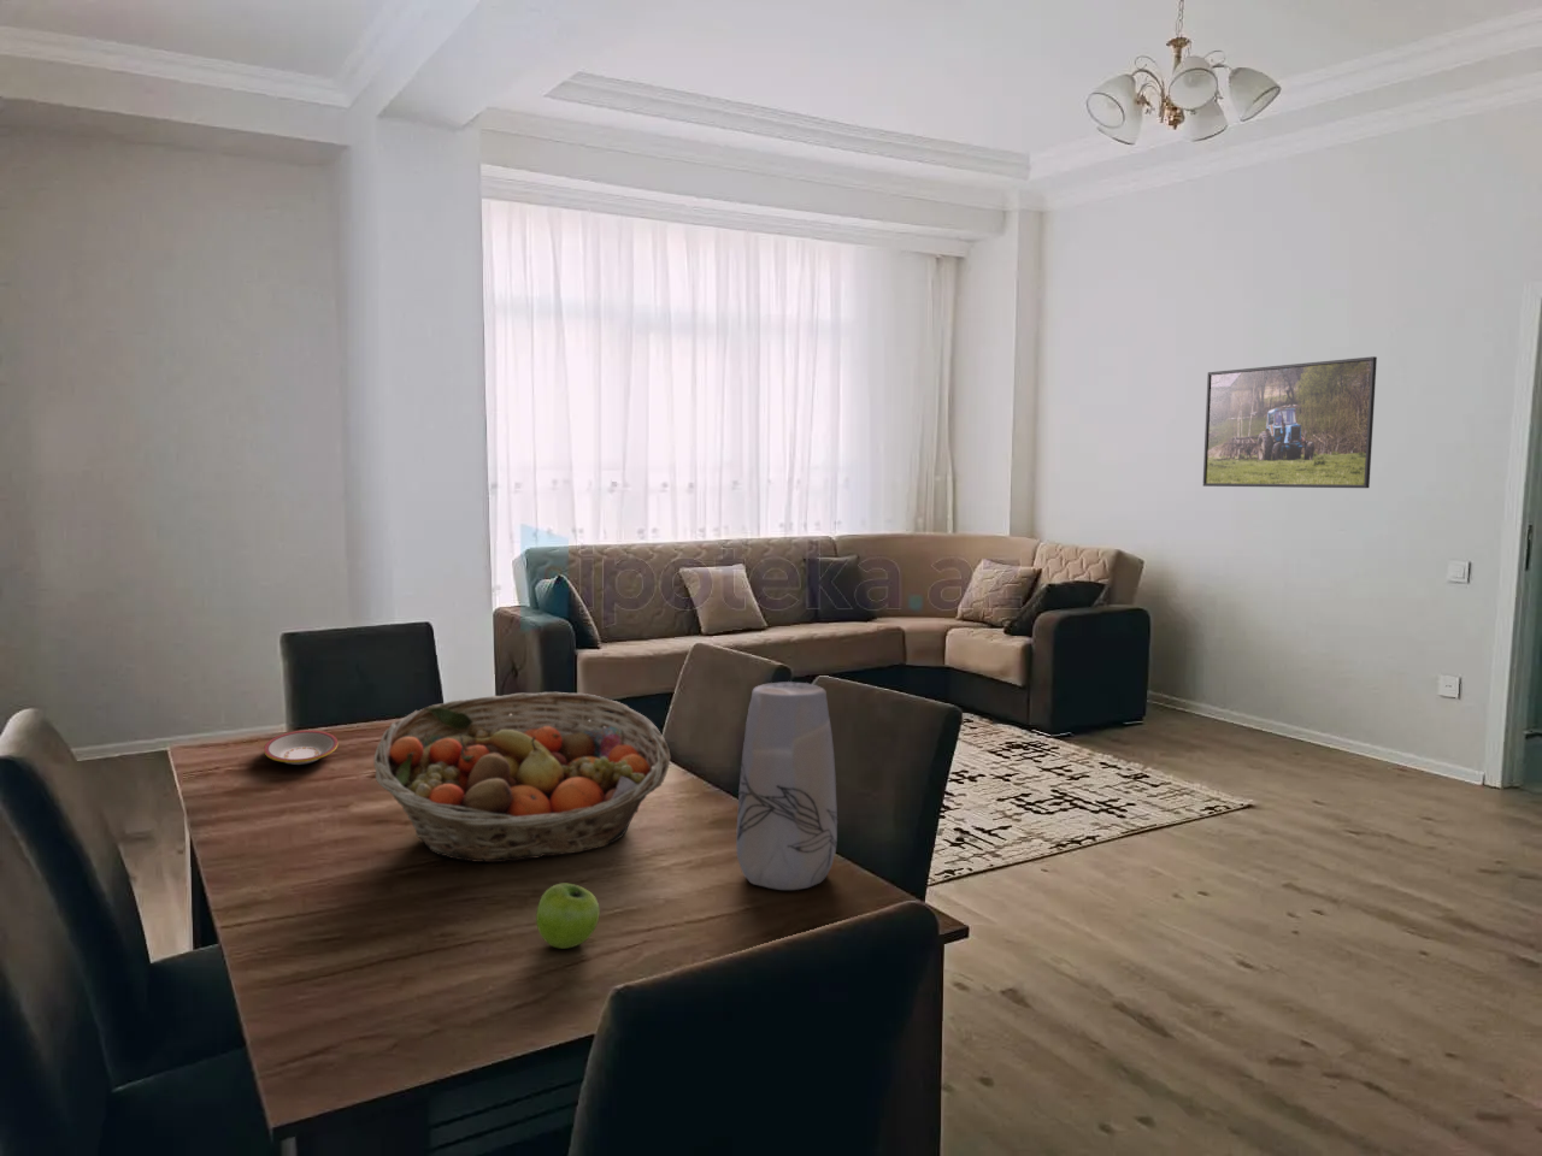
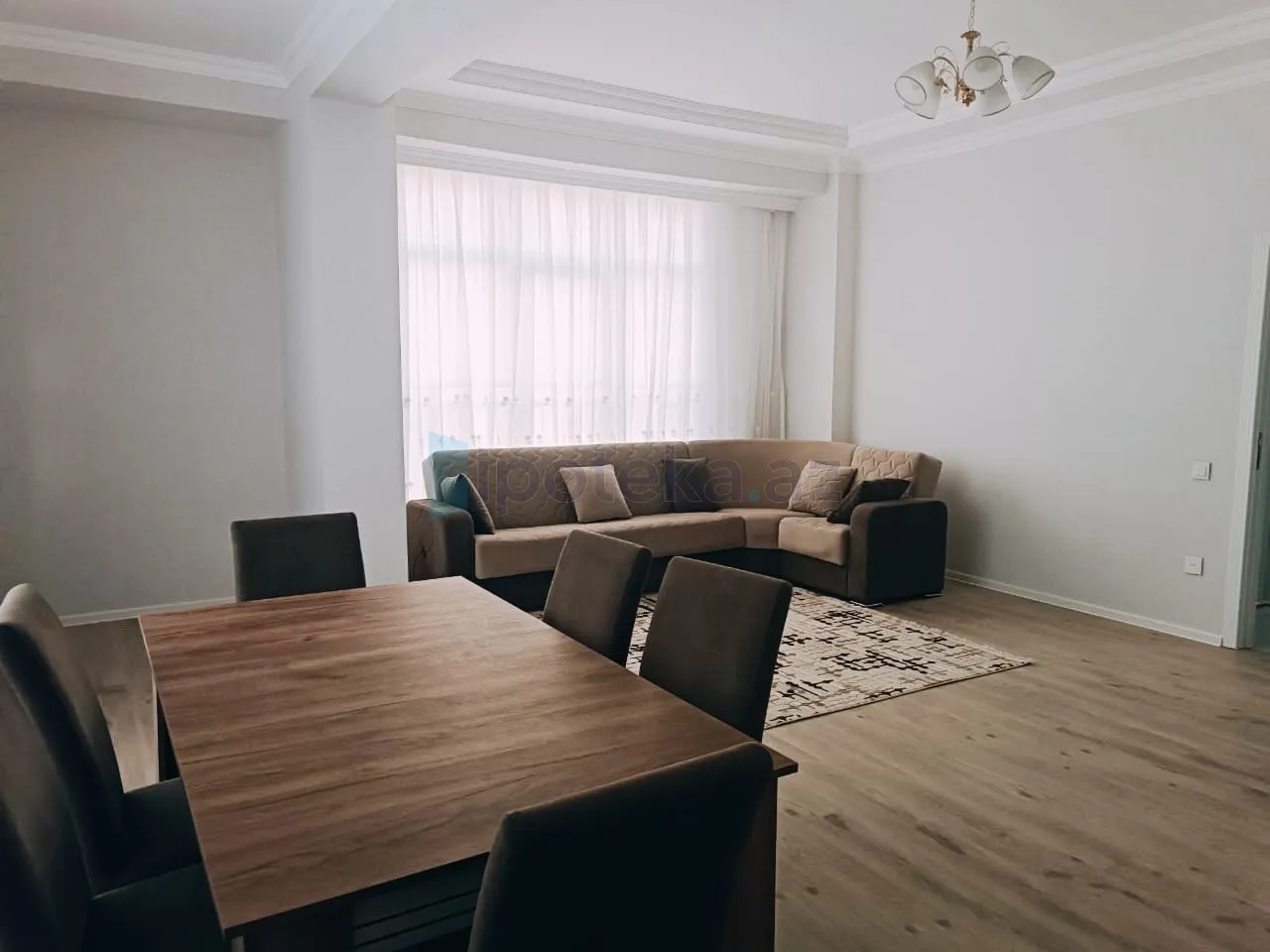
- fruit basket (526, 772)
- vase (787, 782)
- fruit (567, 916)
- plate (301, 750)
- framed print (1283, 426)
